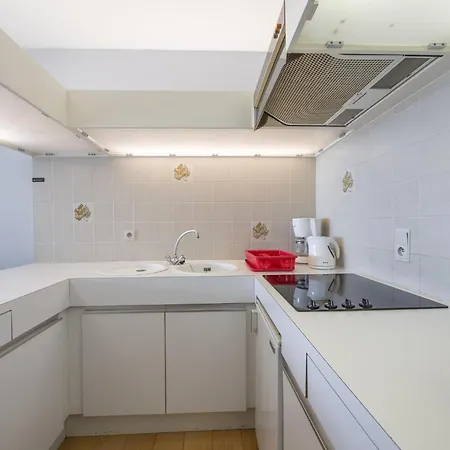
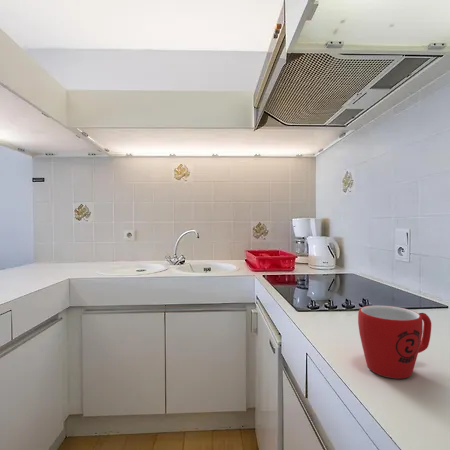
+ mug (397, 340)
